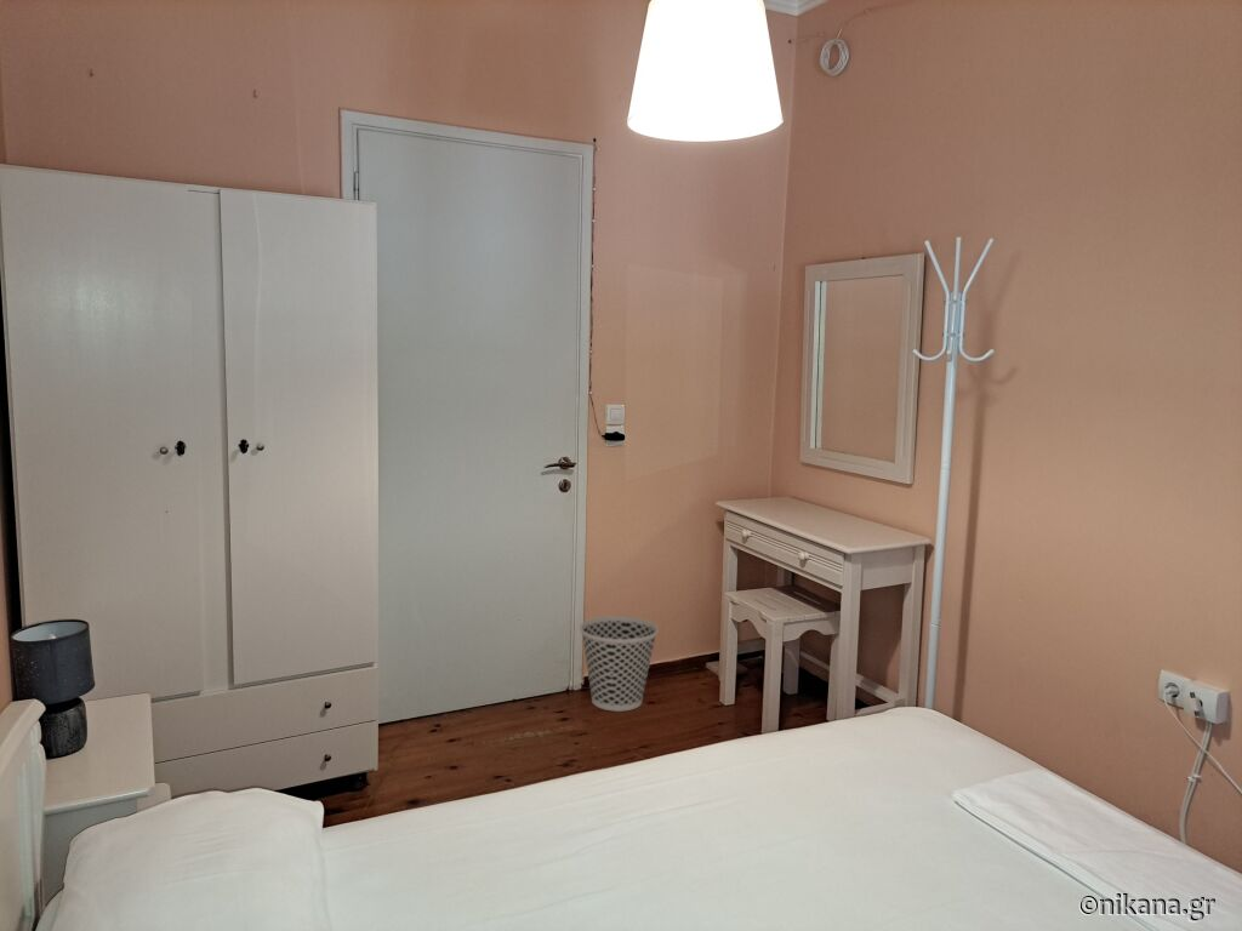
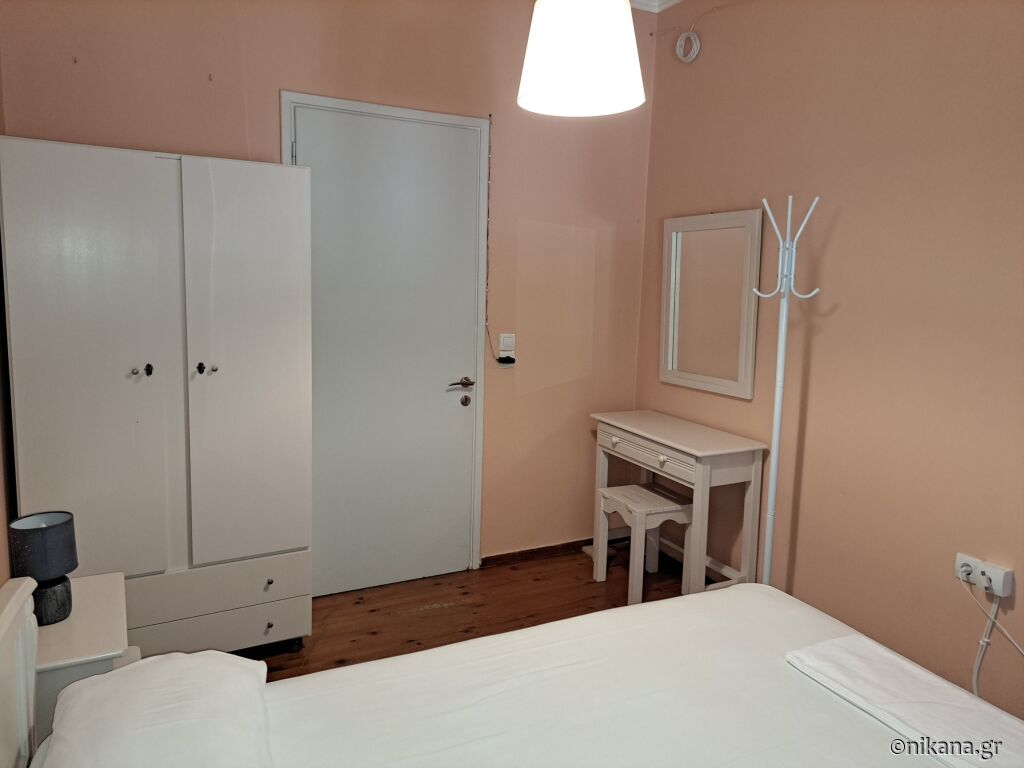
- wastebasket (617, 664)
